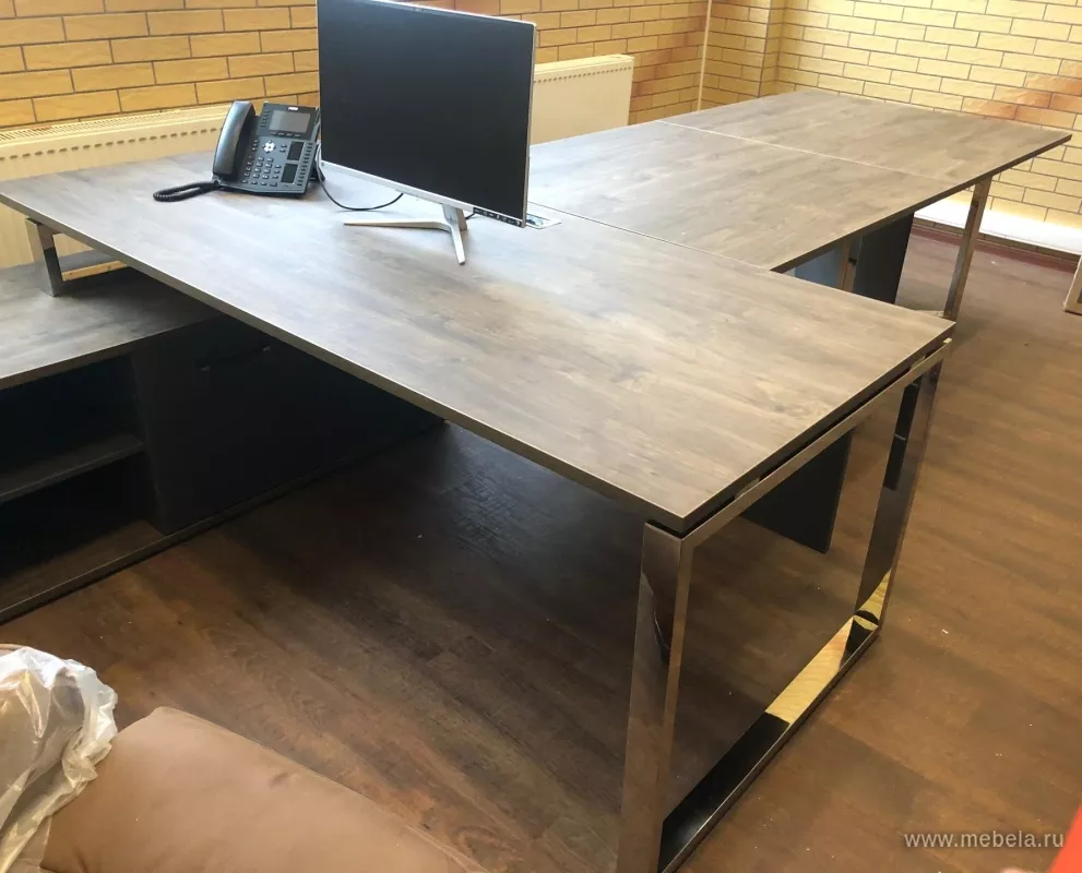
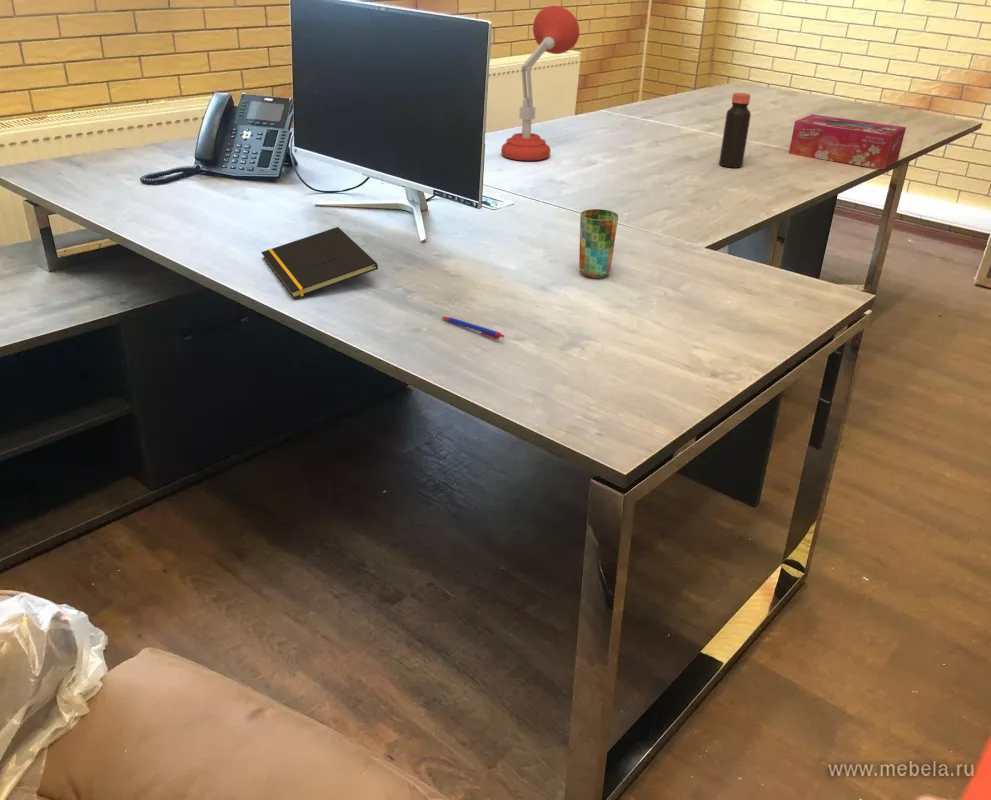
+ cup (596, 244)
+ bottle (736, 130)
+ desk lamp (531, 84)
+ tissue box (846, 140)
+ notepad (317, 260)
+ pen (471, 326)
